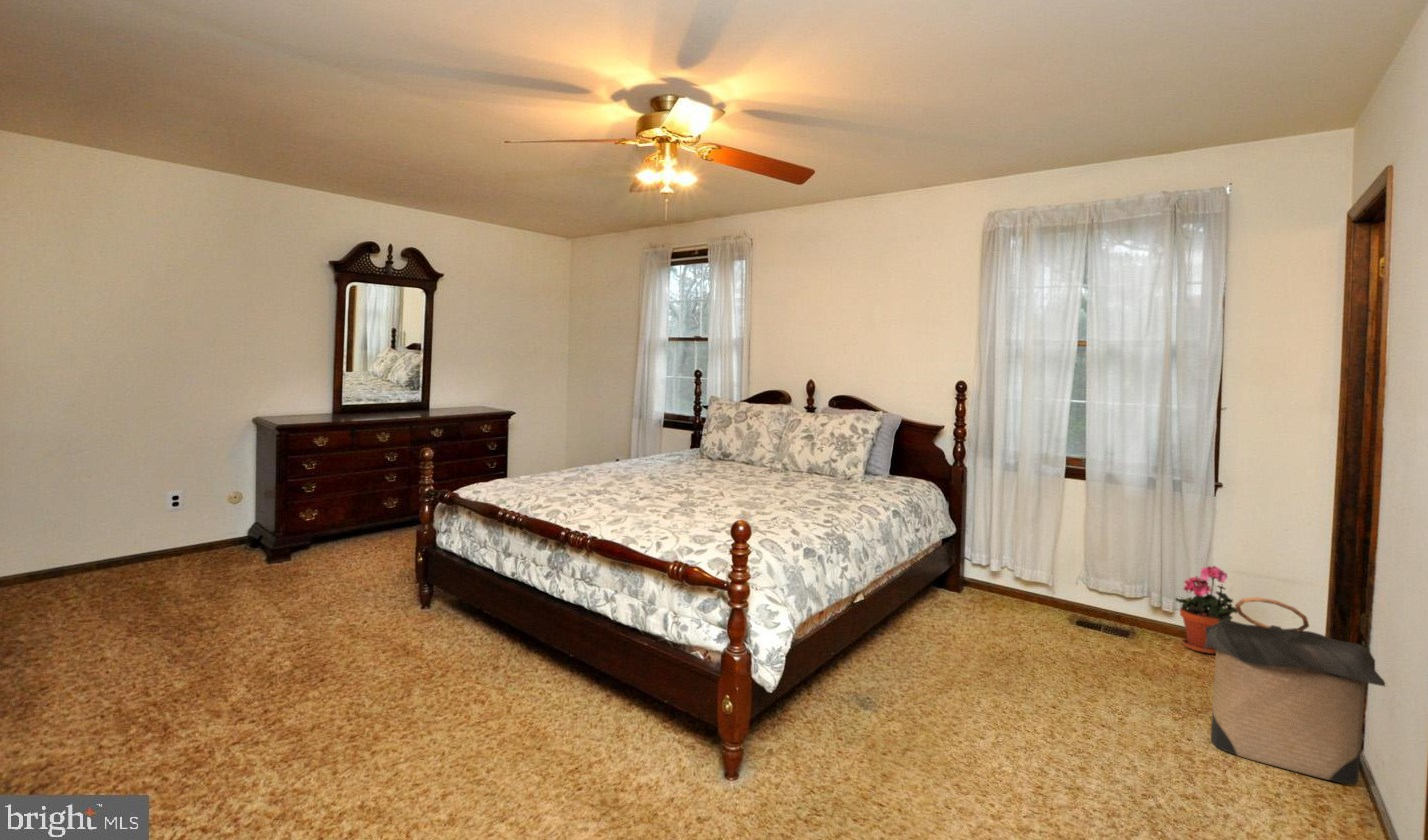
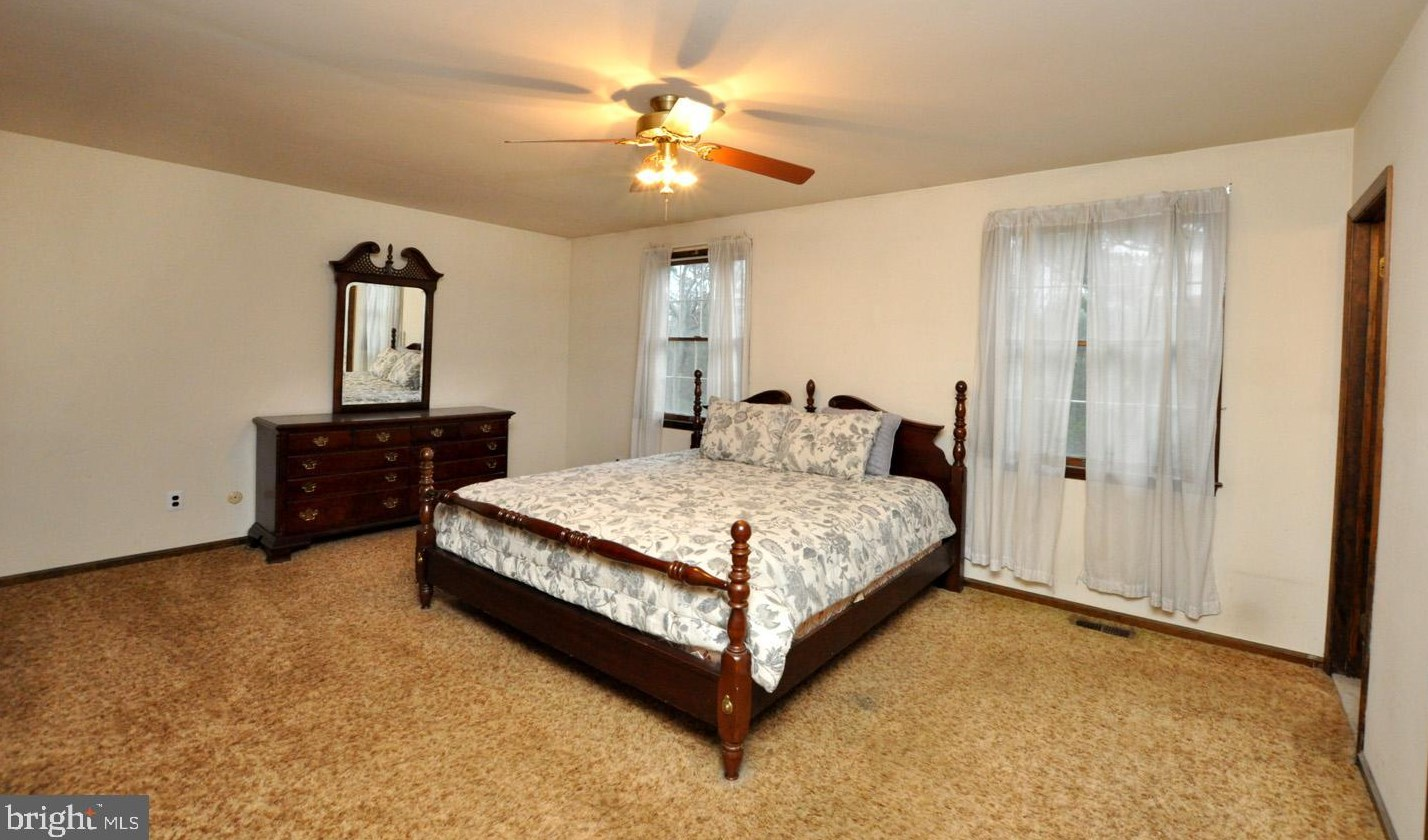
- laundry hamper (1288, 678)
- potted plant (1205, 606)
